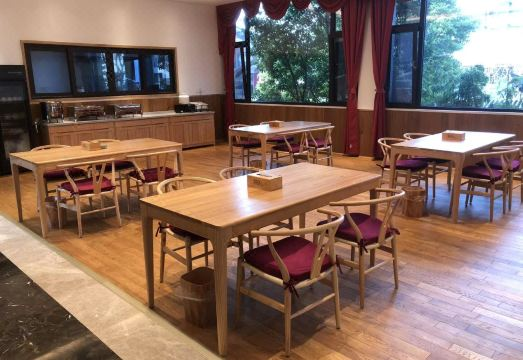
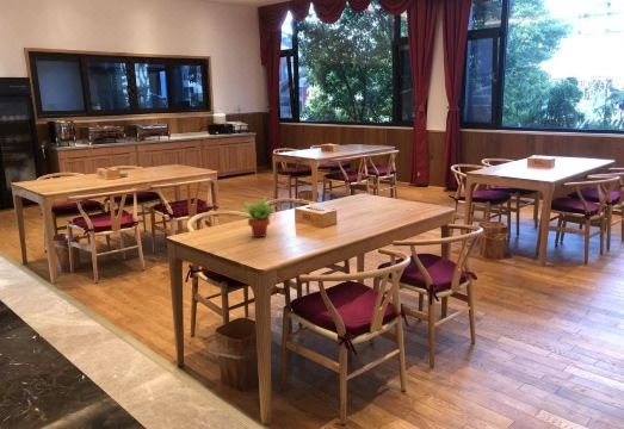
+ succulent plant (259, 217)
